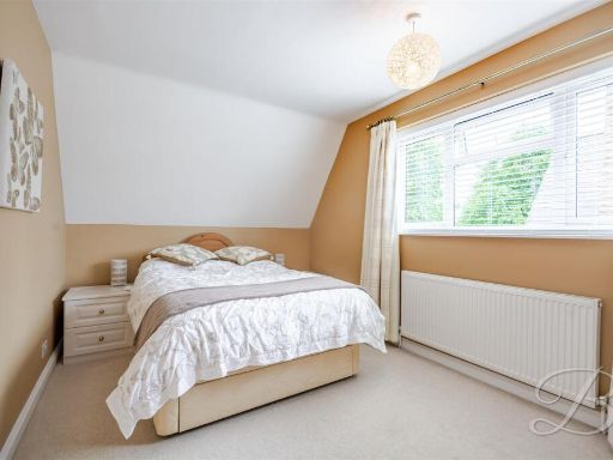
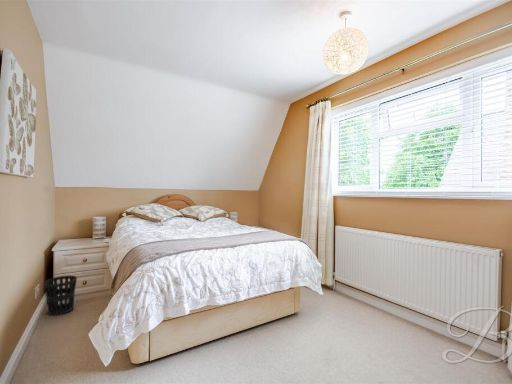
+ wastebasket (61, 295)
